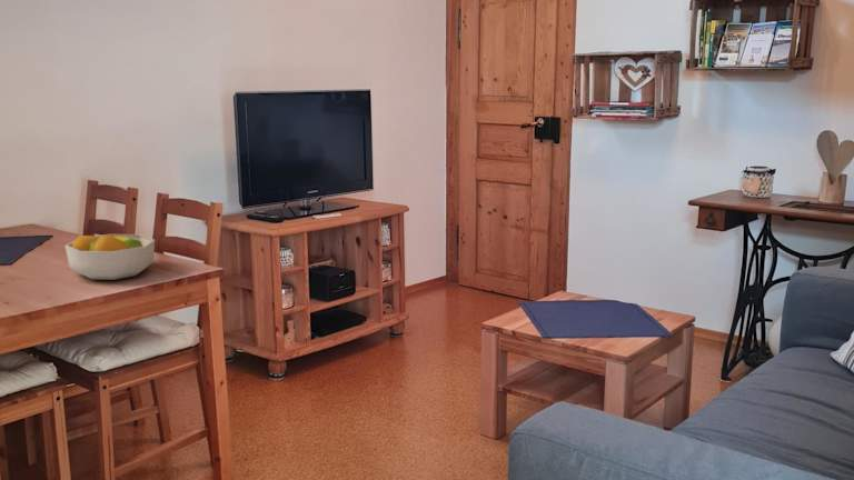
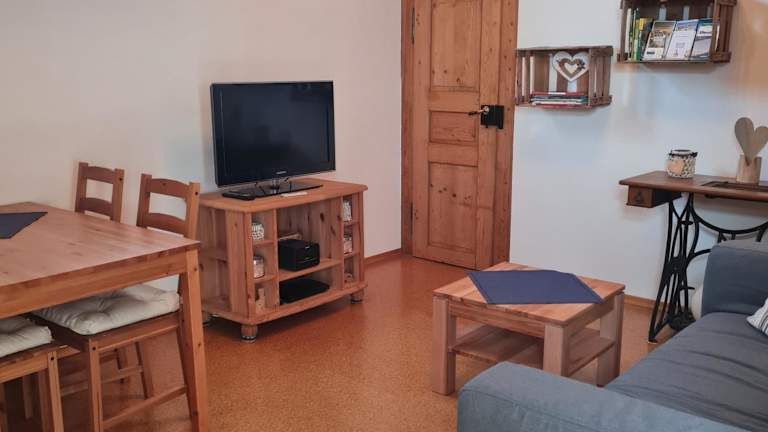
- fruit bowl (111, 250)
